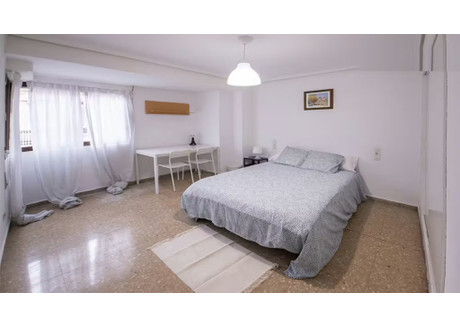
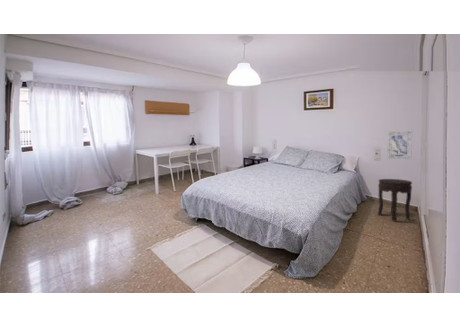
+ side table (394, 199)
+ wall art (399, 145)
